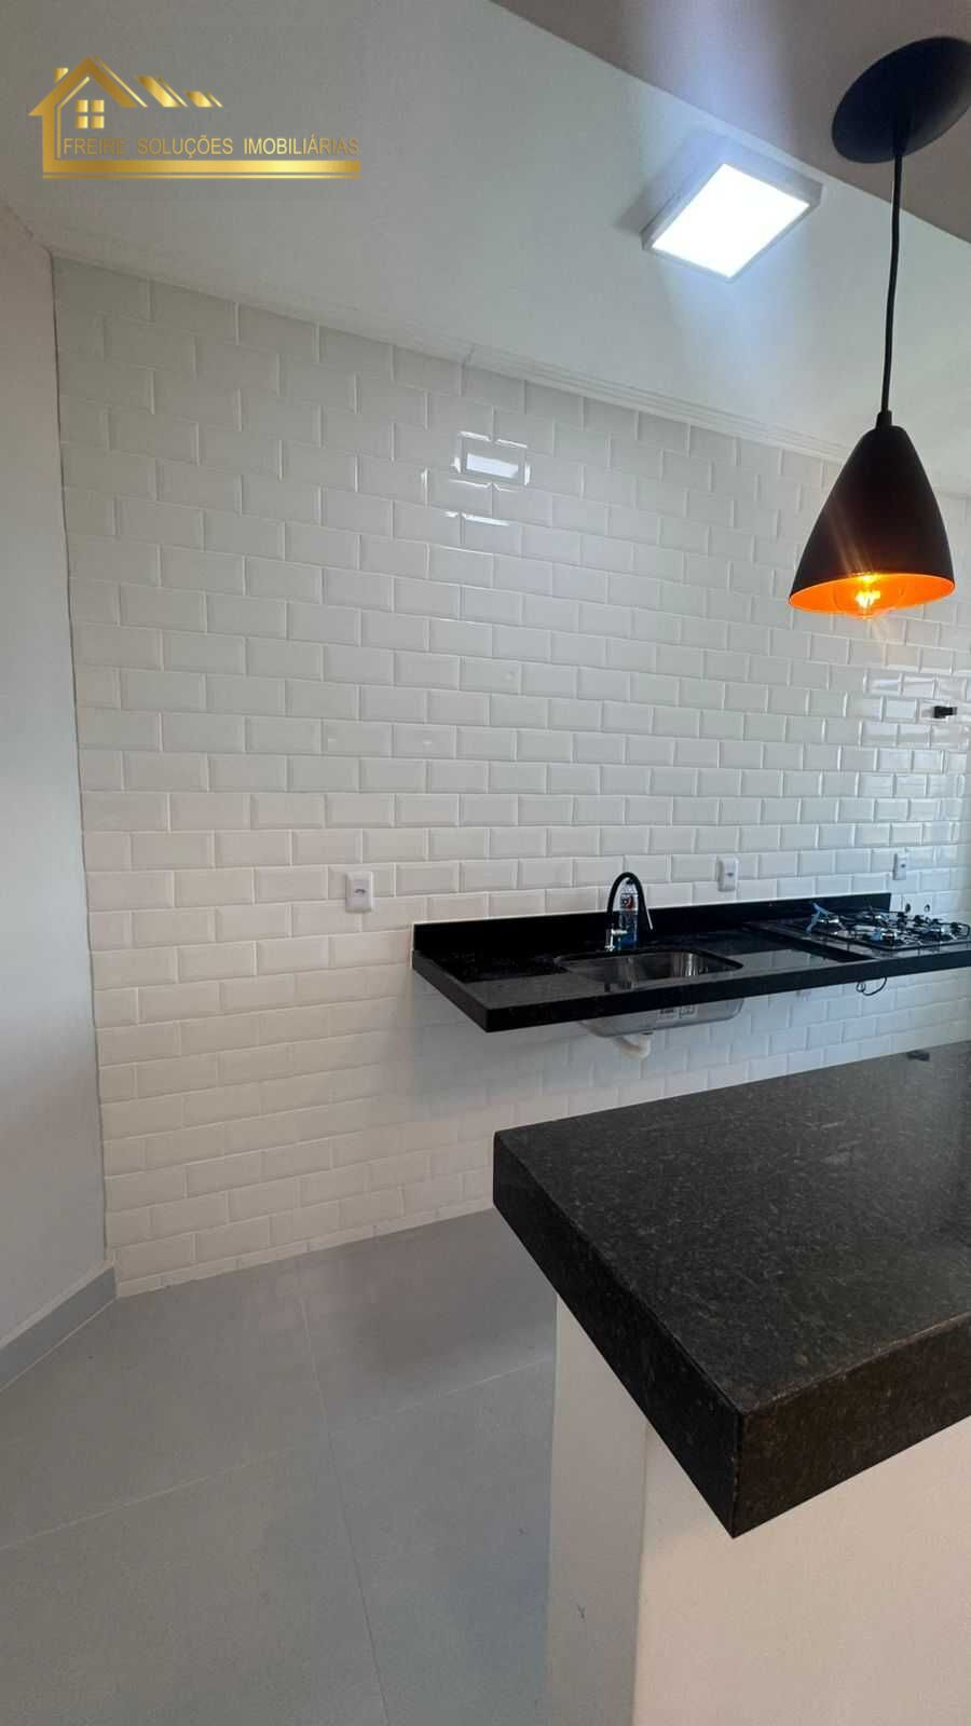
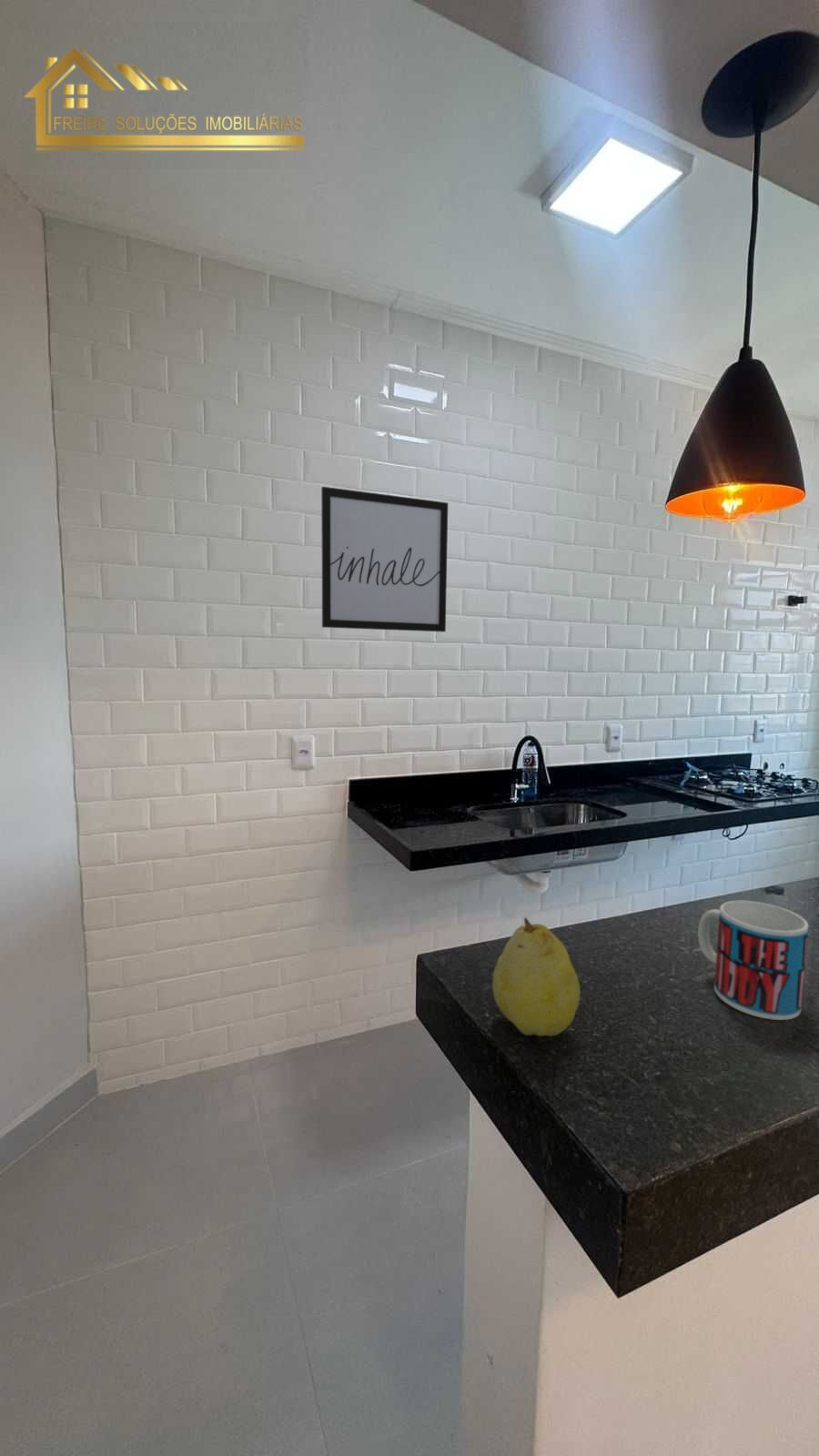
+ wall art (386, 563)
+ mug (743, 951)
+ fruit (536, 971)
